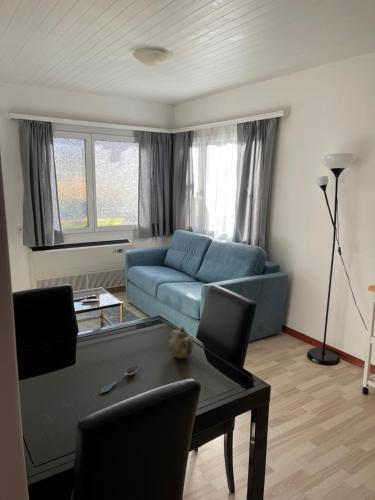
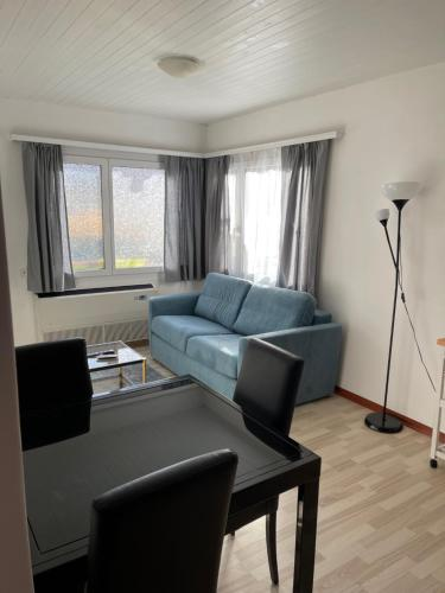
- teapot (181, 342)
- spoon (120, 378)
